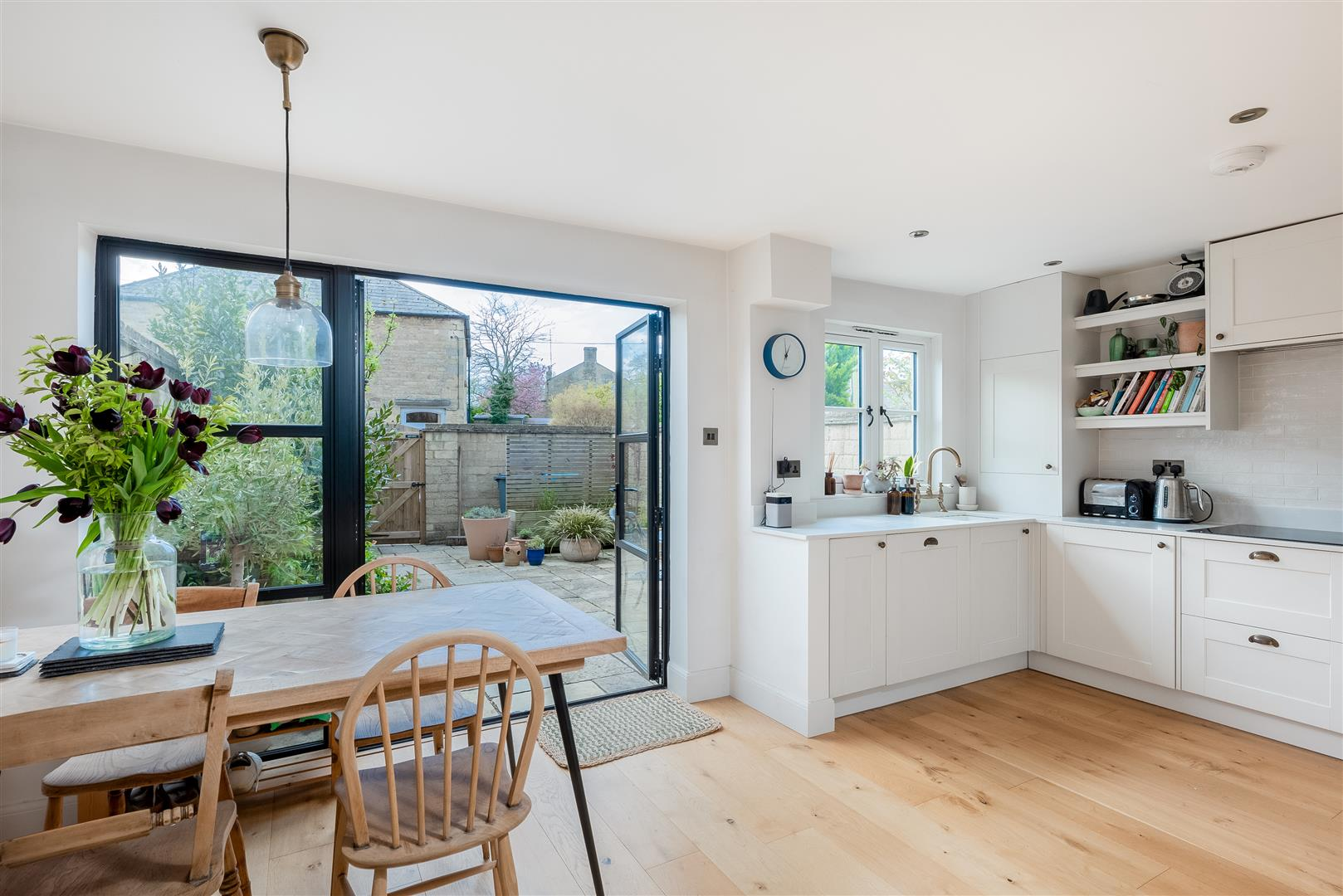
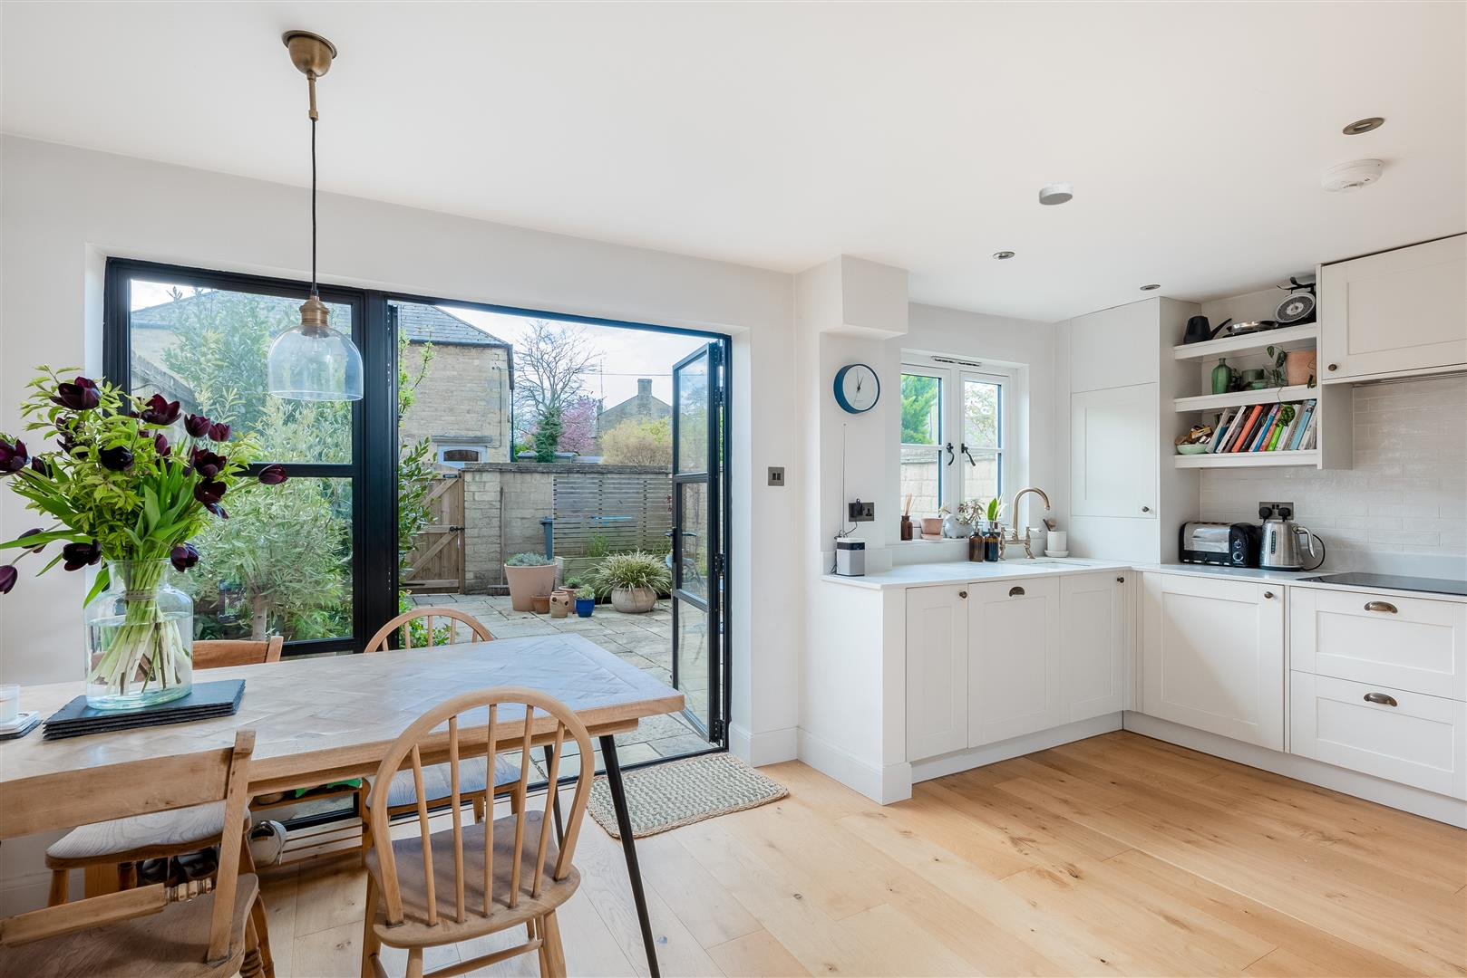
+ smoke detector (1055, 191)
